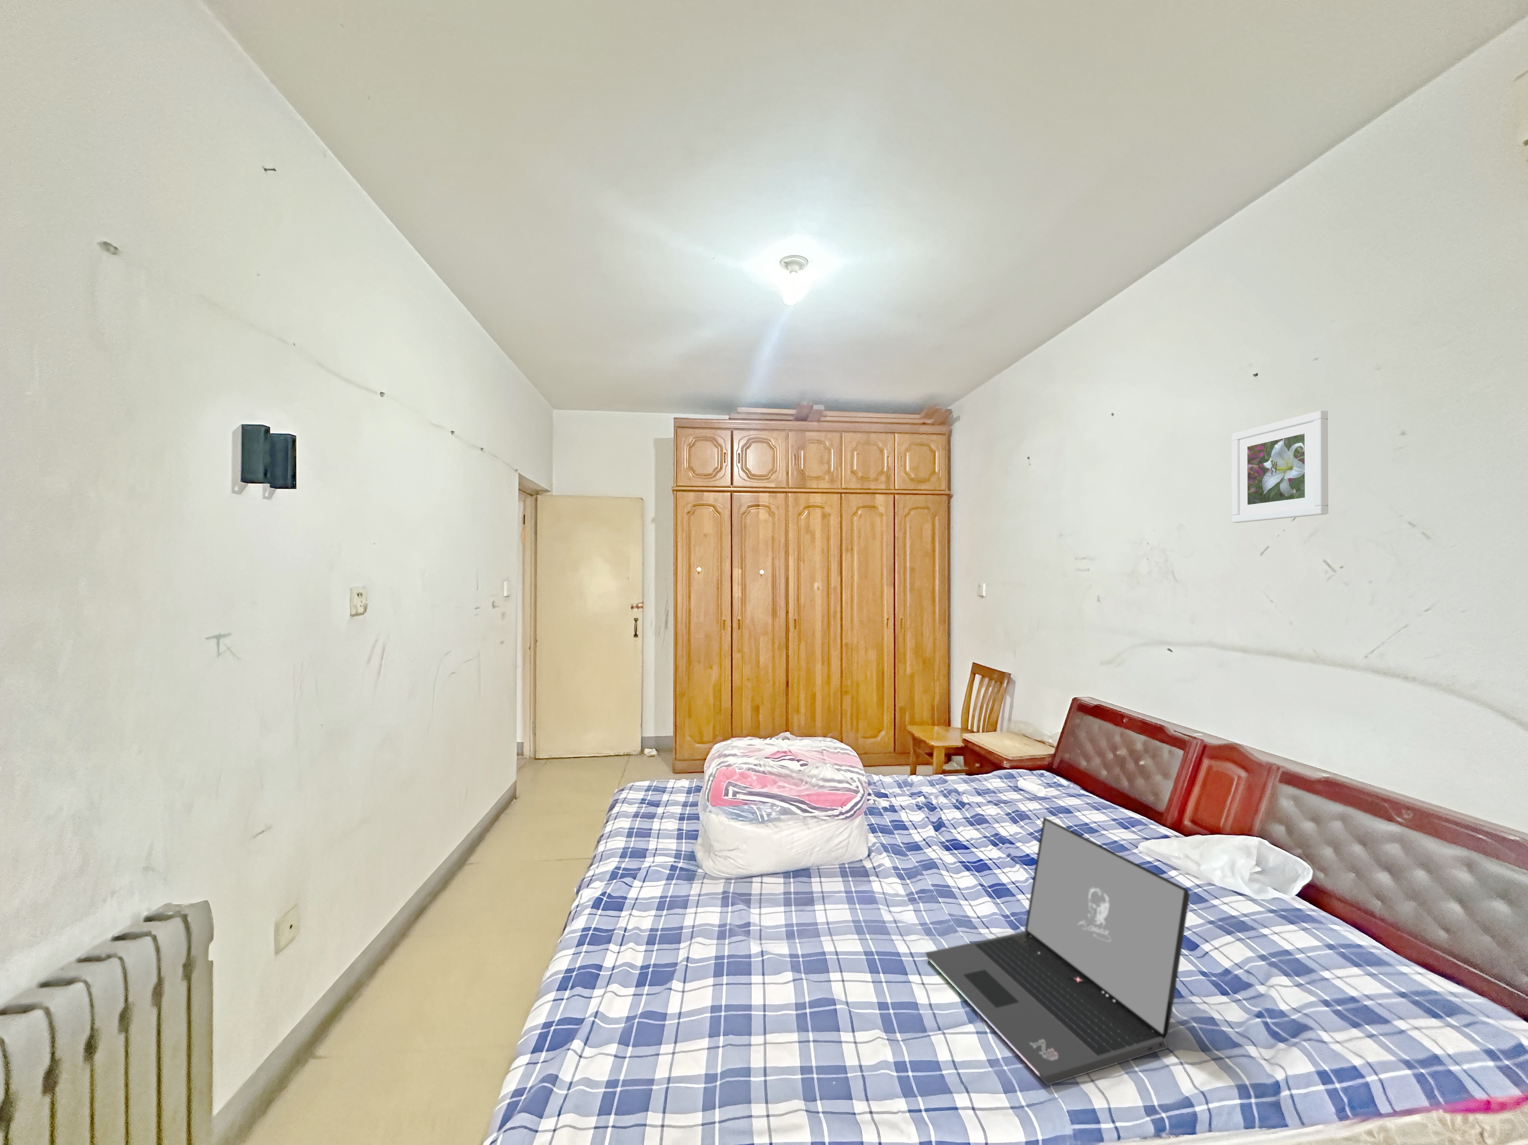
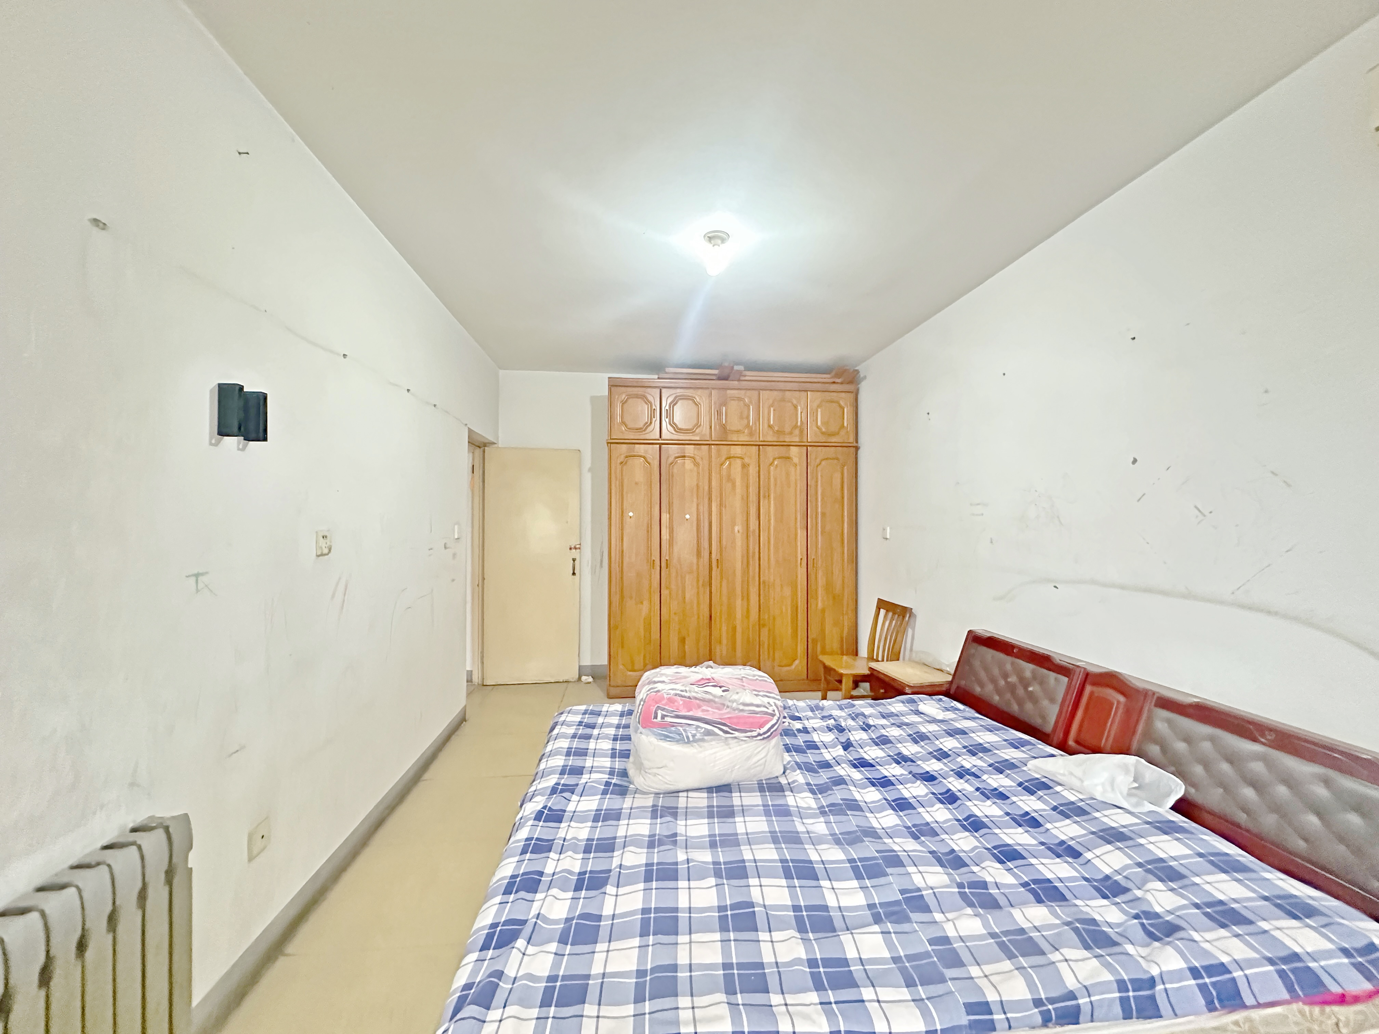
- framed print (1277, 470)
- laptop (1044, 927)
